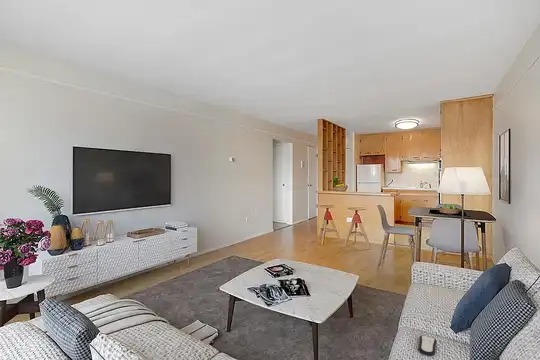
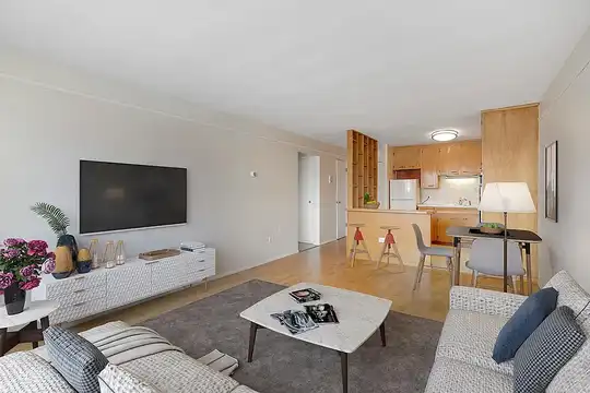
- remote control (427, 345)
